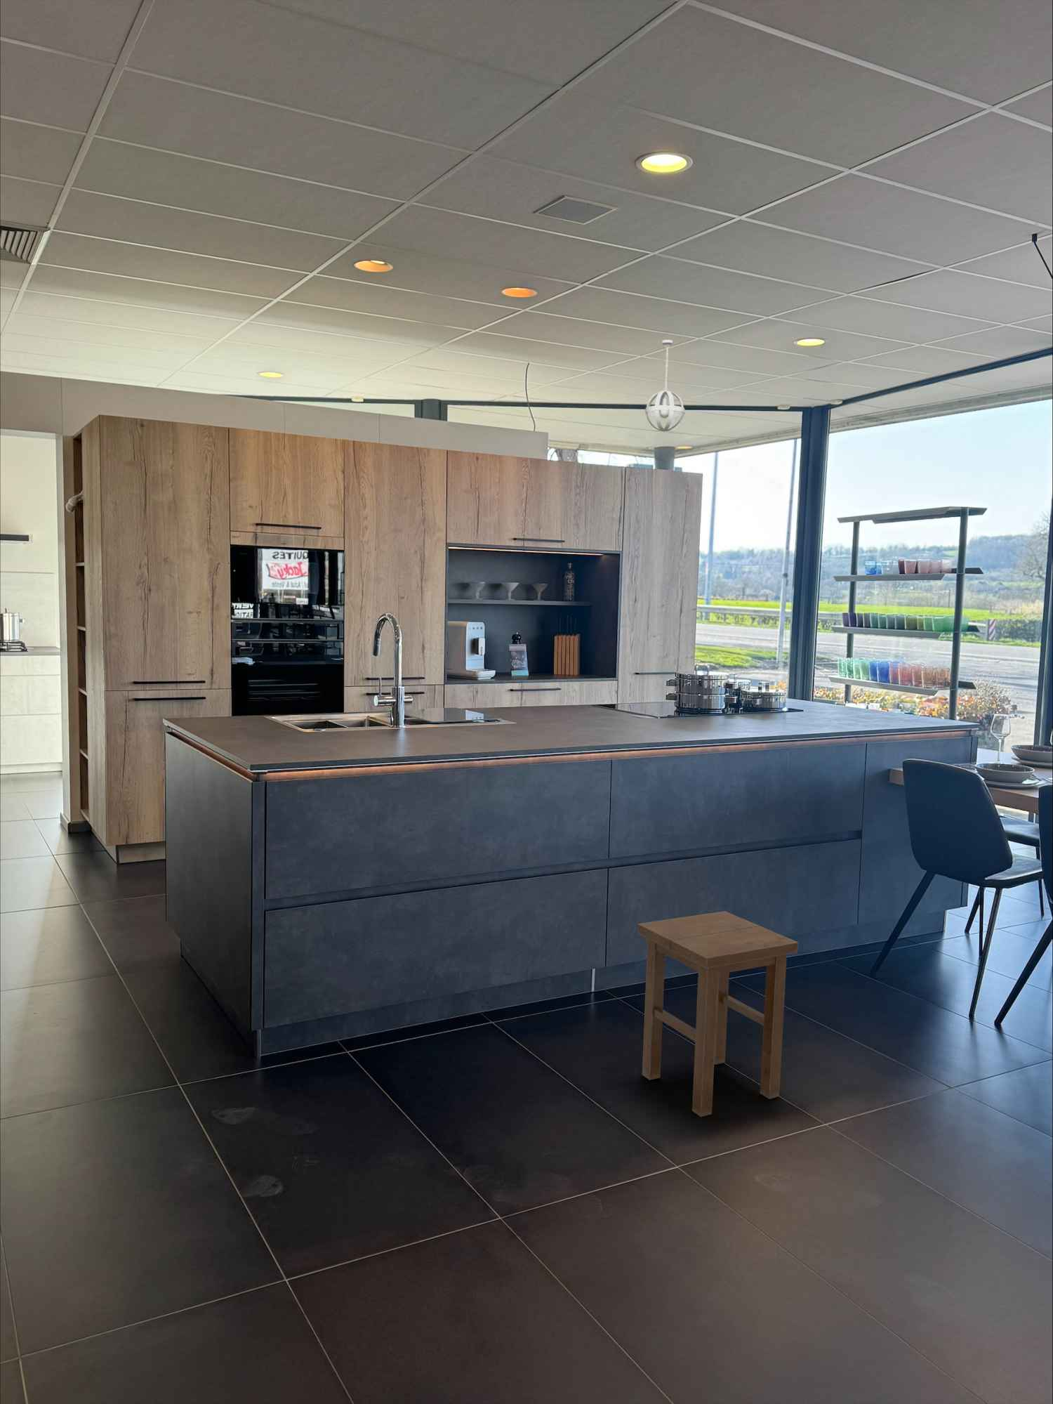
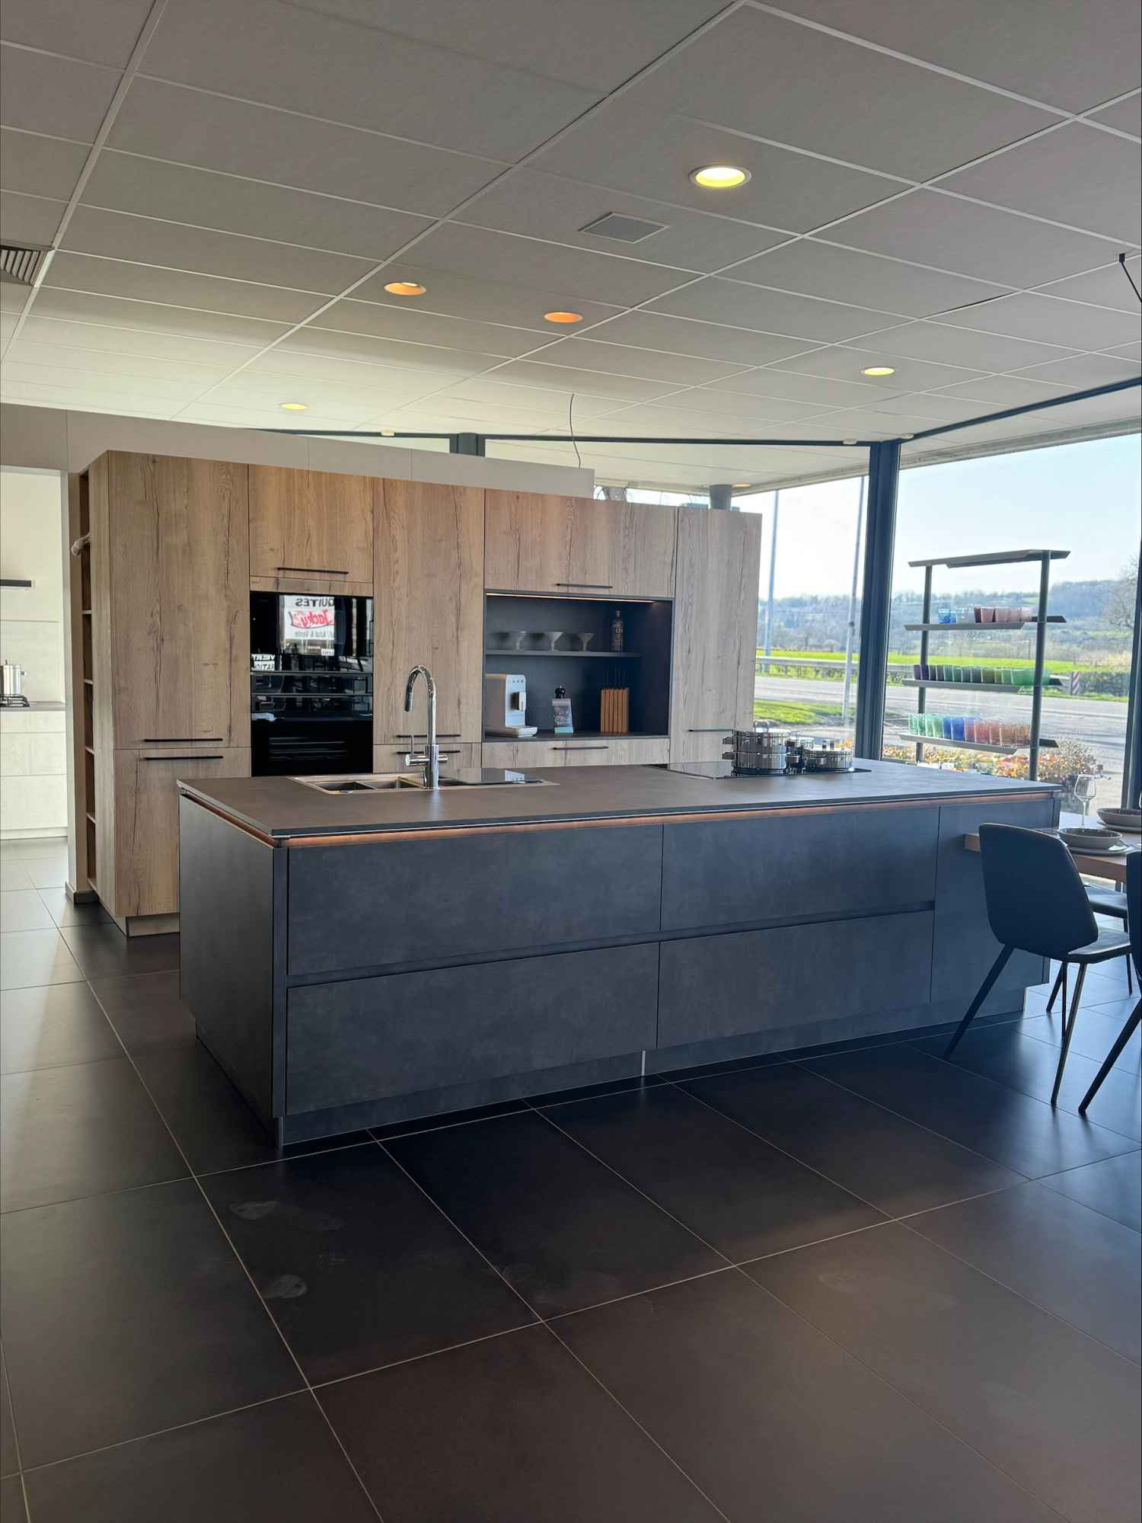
- pendant light (666, 386)
- stool (712, 1009)
